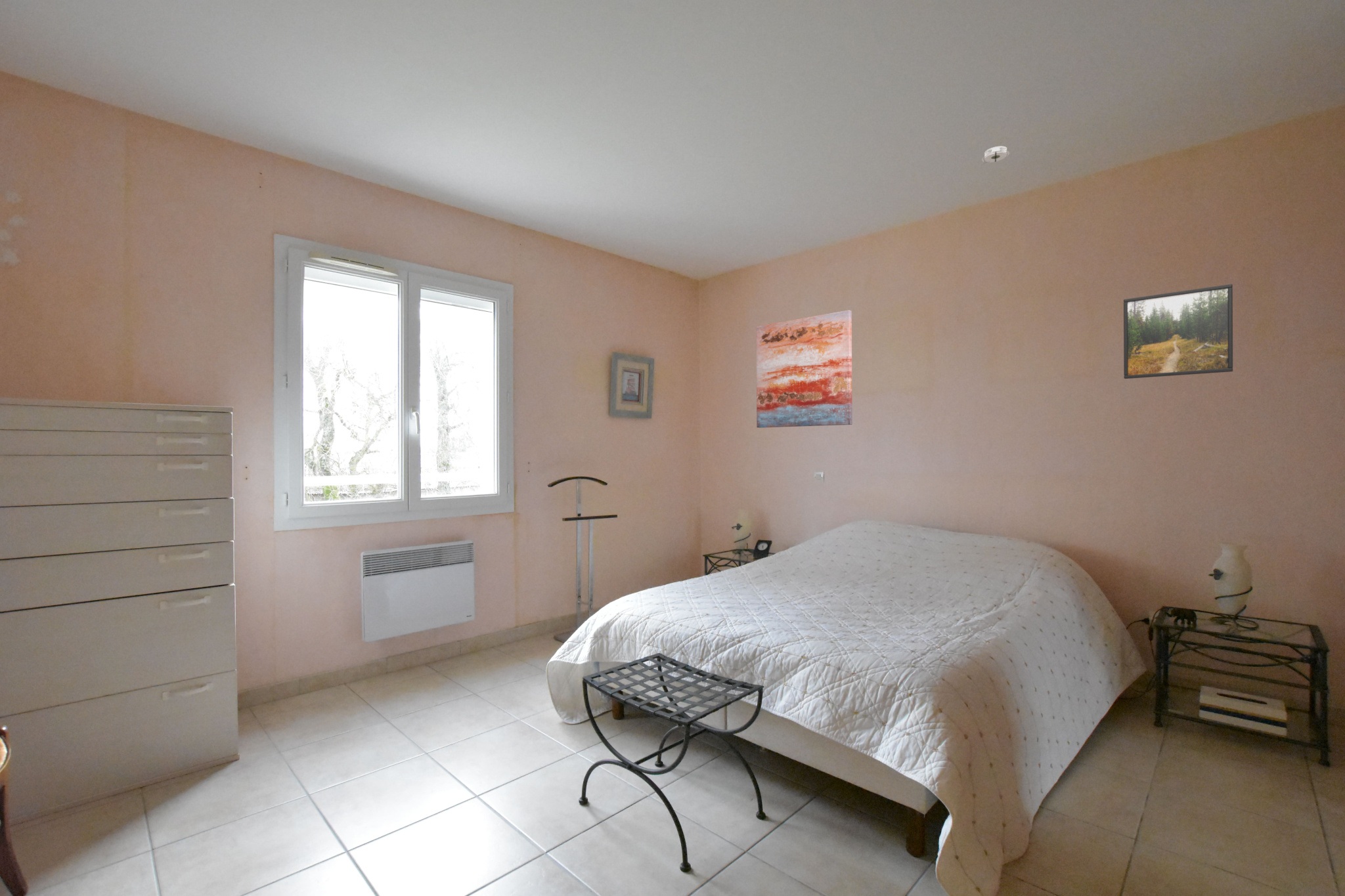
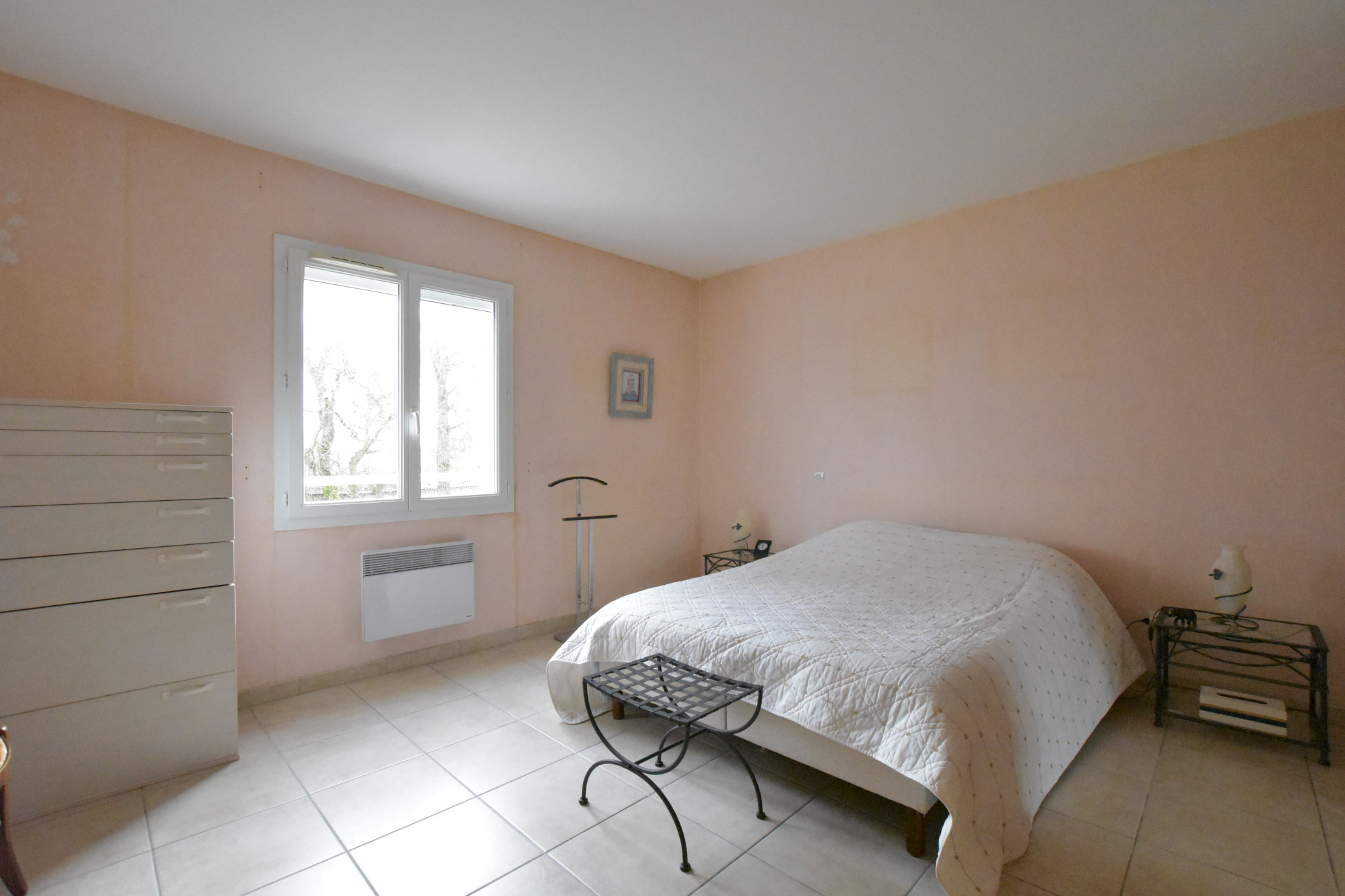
- smoke detector (994, 154)
- wall art (801, 372)
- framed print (1176, 333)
